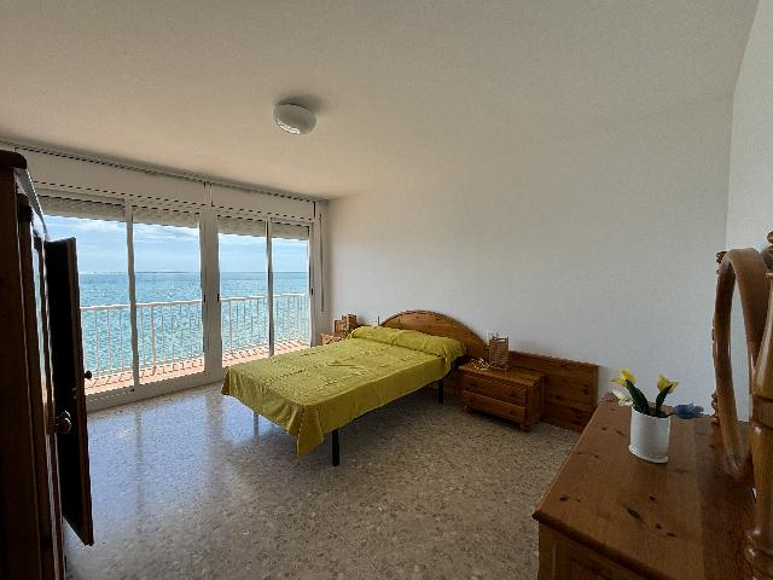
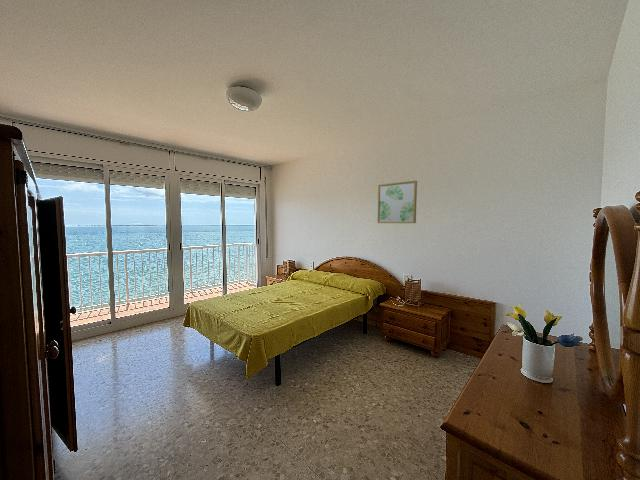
+ wall art (396, 203)
